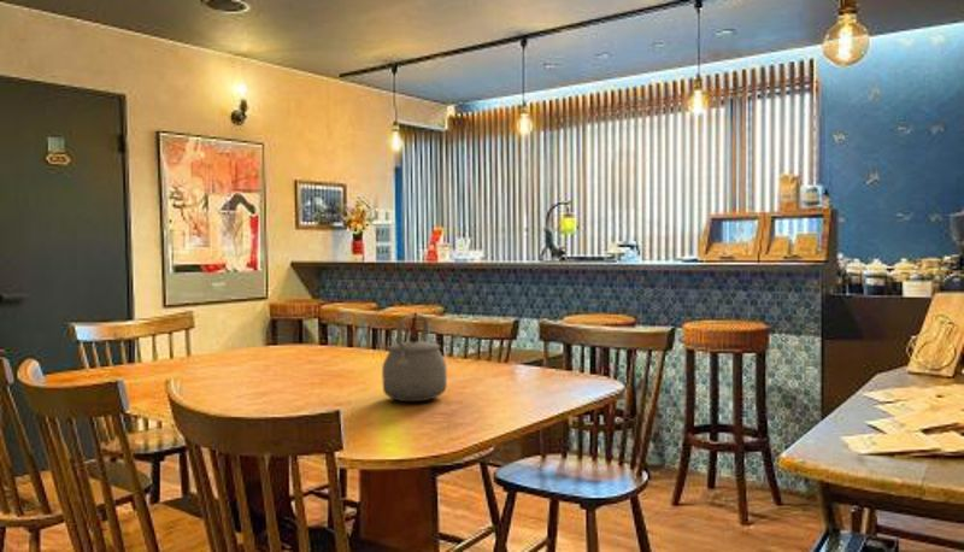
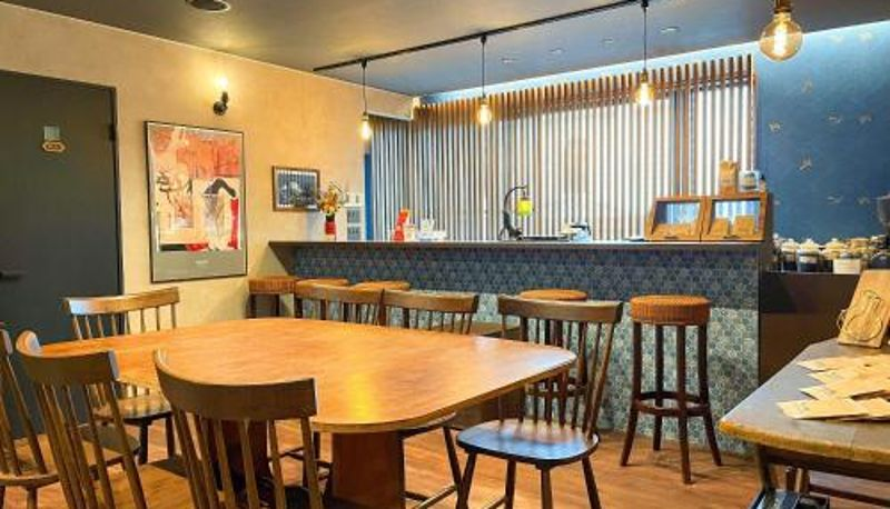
- tea kettle (417, 356)
